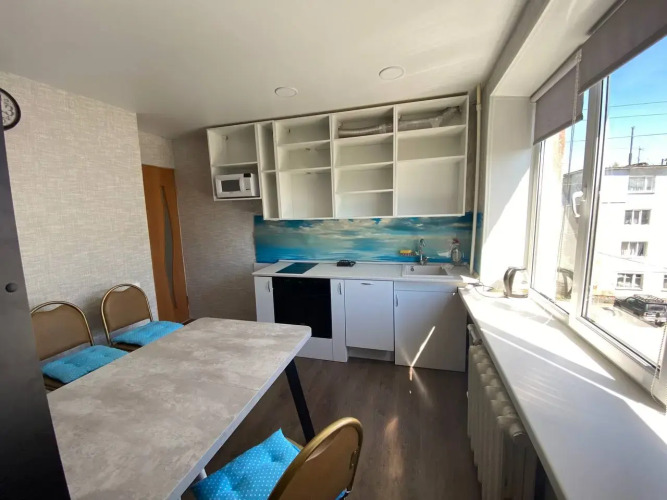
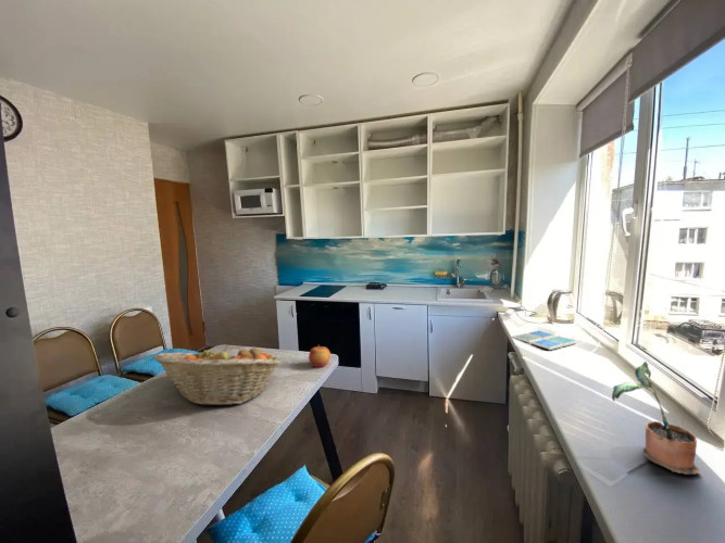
+ potted plant (660, 407)
+ drink coaster (543, 339)
+ apple (320, 355)
+ fruit basket (220, 367)
